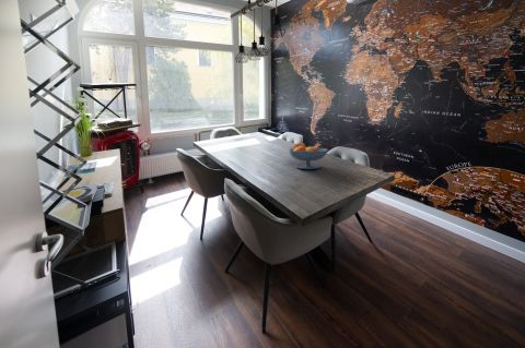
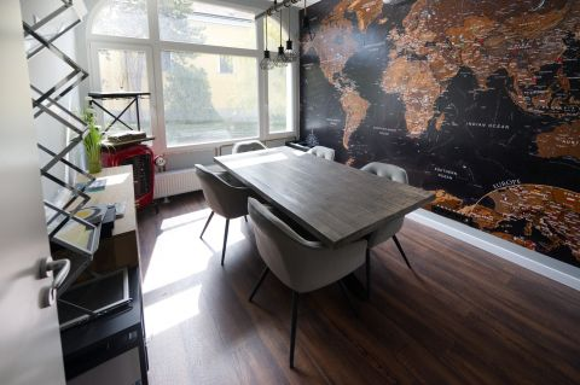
- fruit bowl (307, 155)
